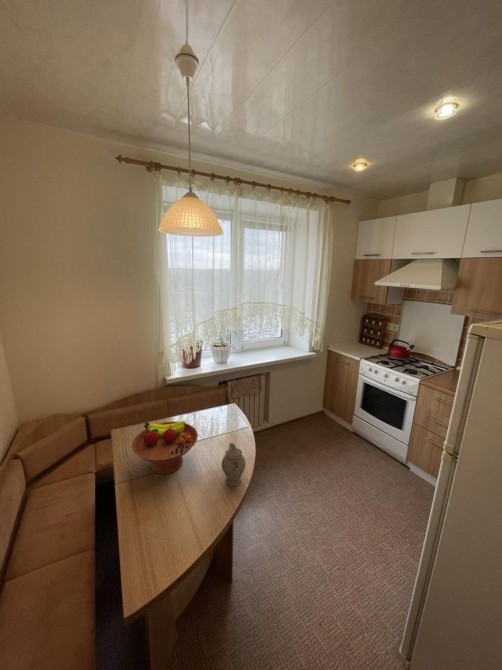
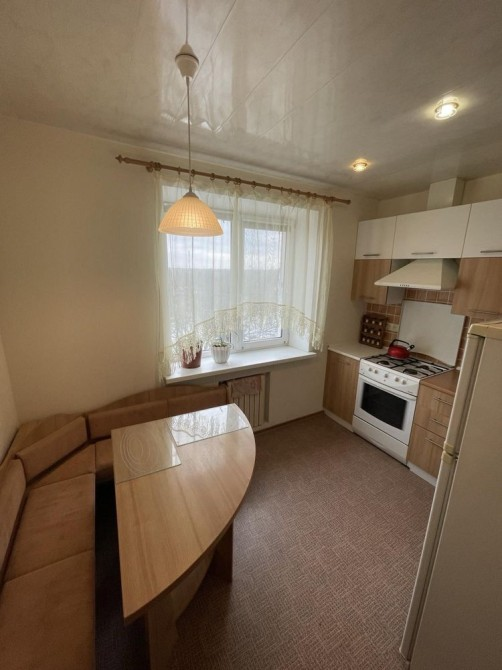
- fruit bowl (166, 446)
- chinaware (233, 462)
